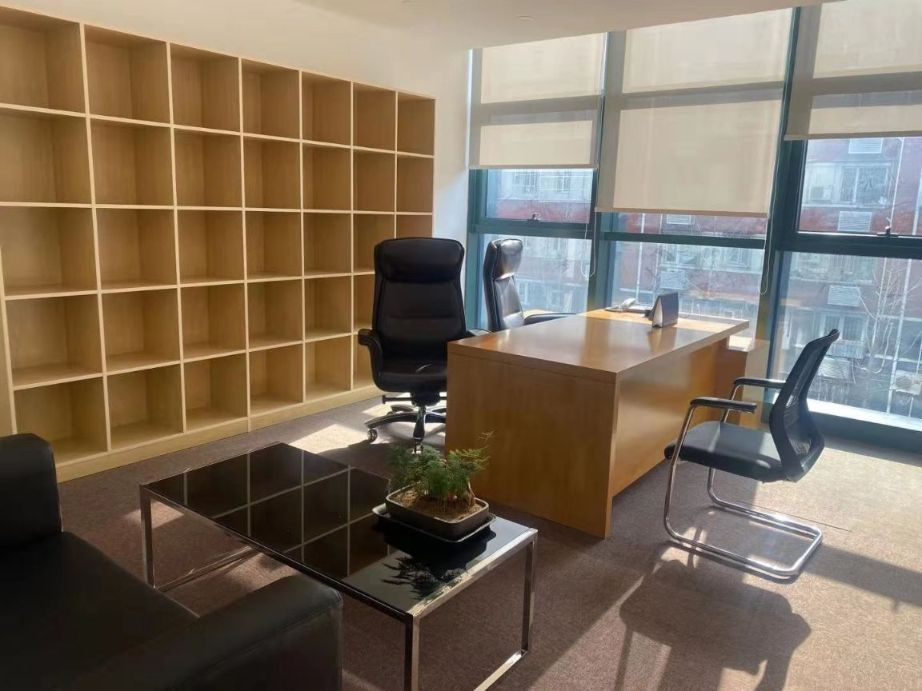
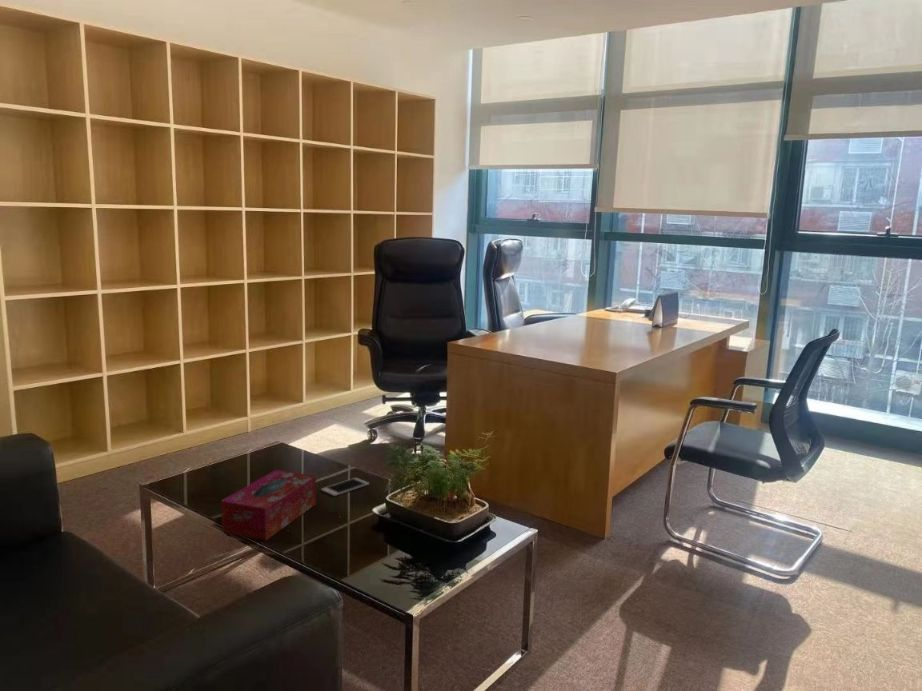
+ tissue box (271, 502)
+ cell phone (345, 486)
